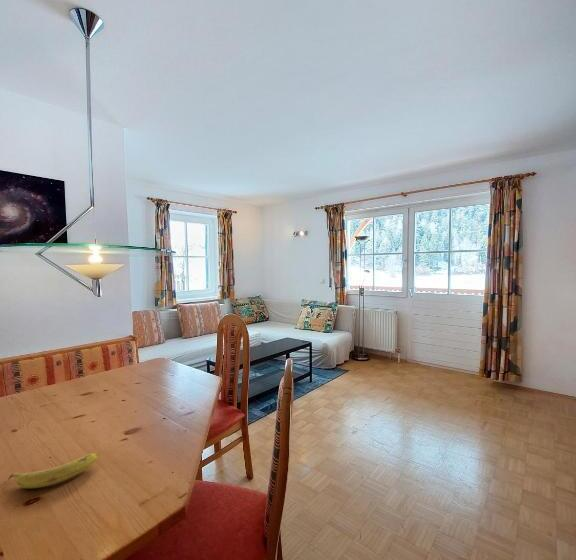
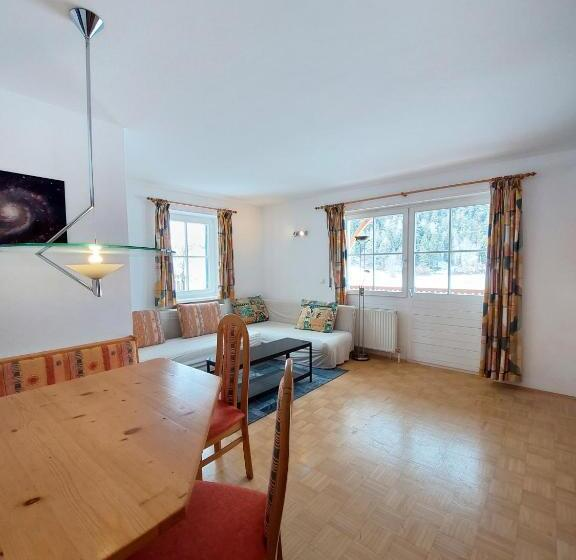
- fruit (53, 469)
